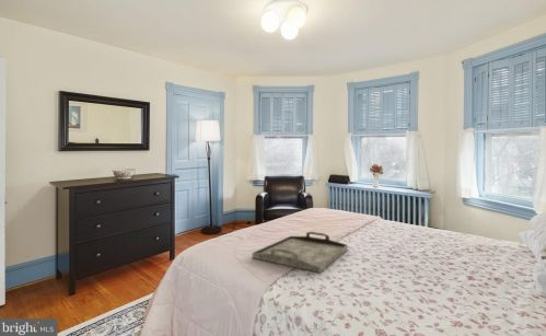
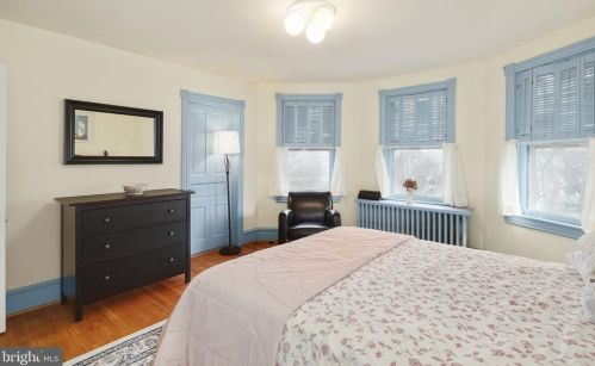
- serving tray (302, 246)
